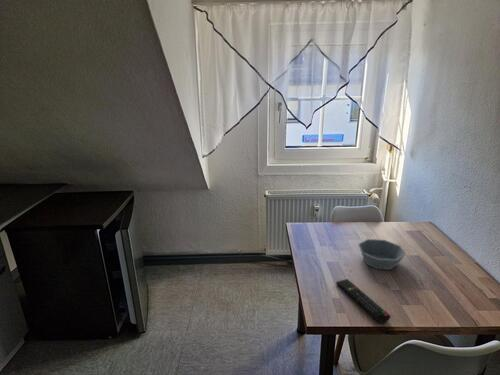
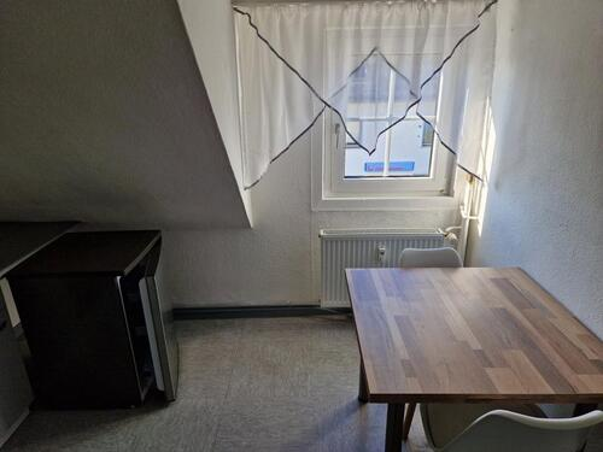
- remote control (361, 299)
- bowl (380, 255)
